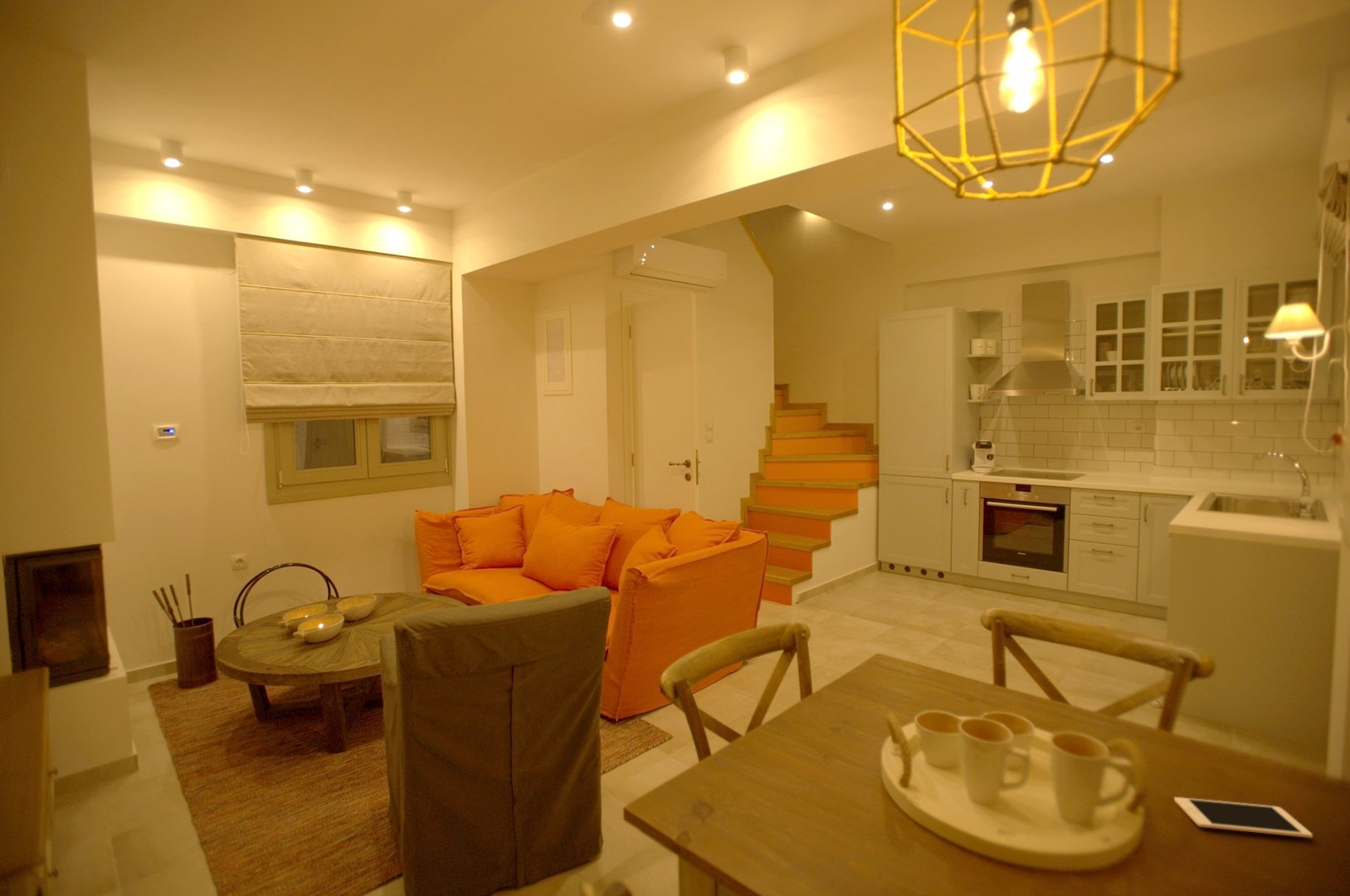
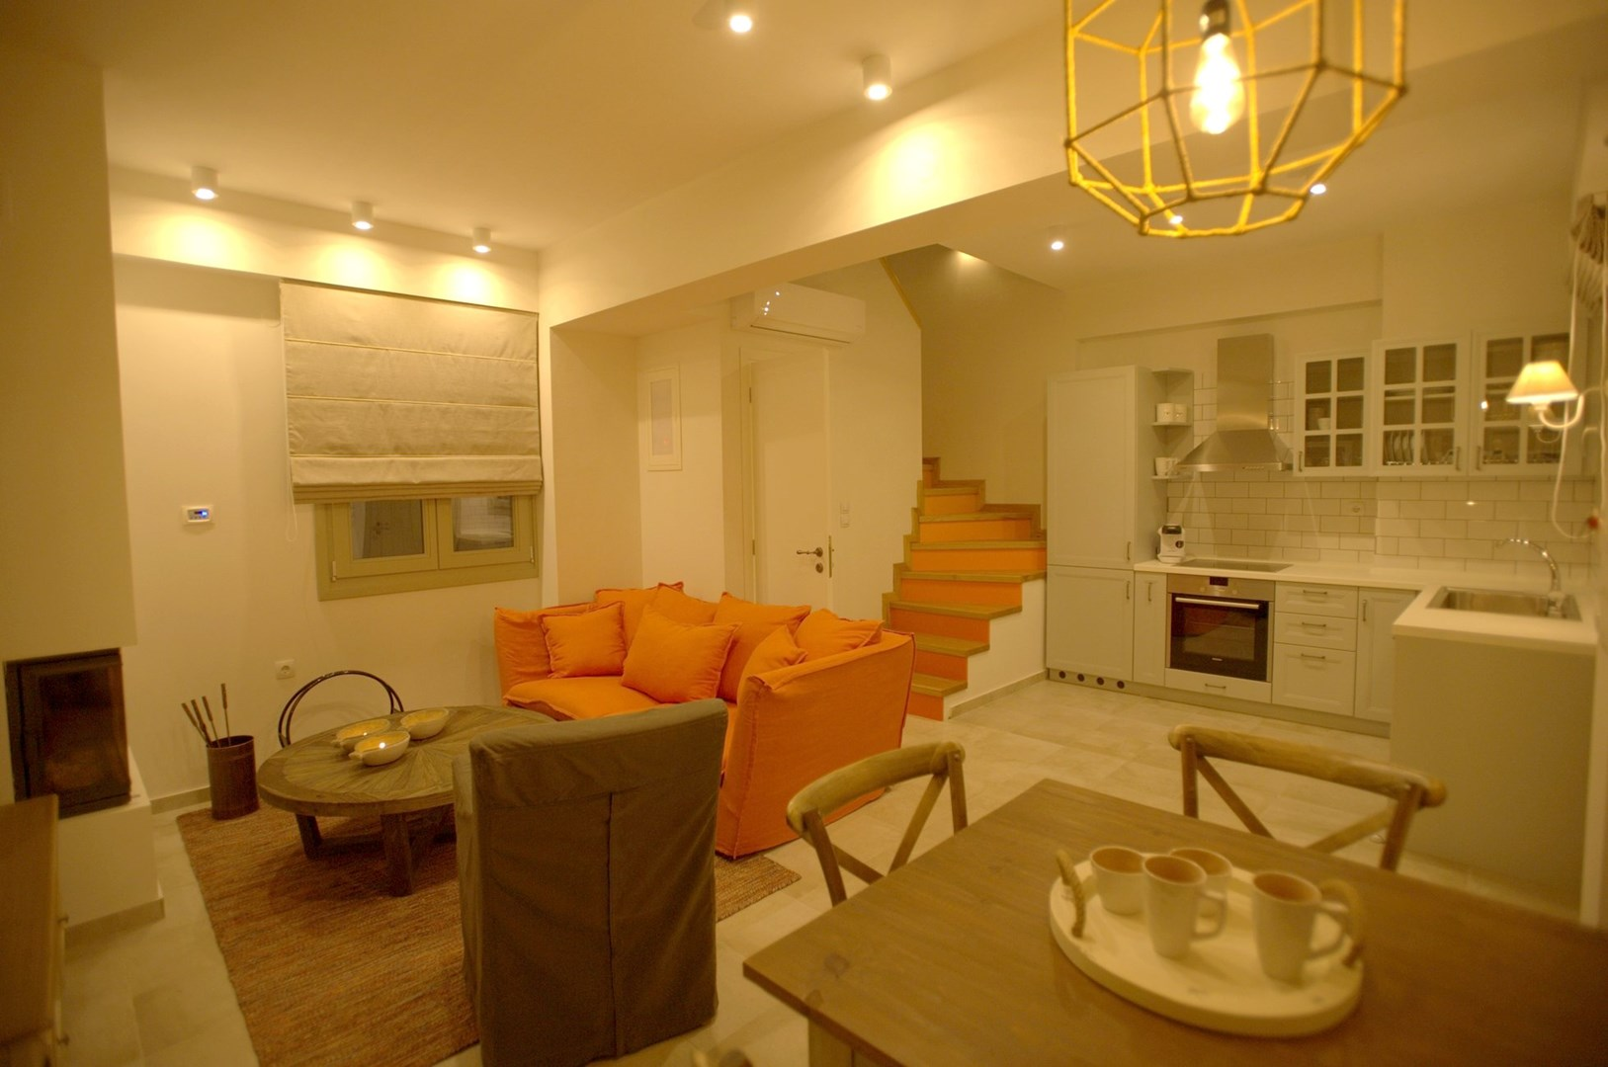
- cell phone (1240, 816)
